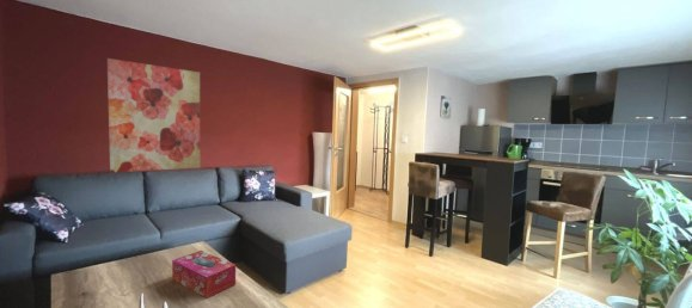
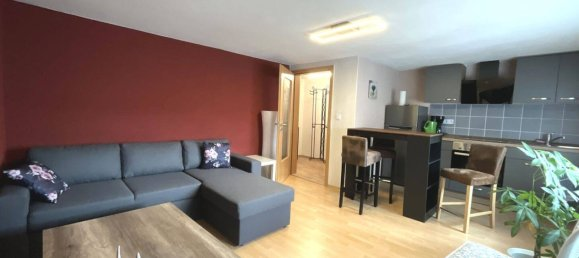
- wall art (158, 118)
- tissue box (203, 271)
